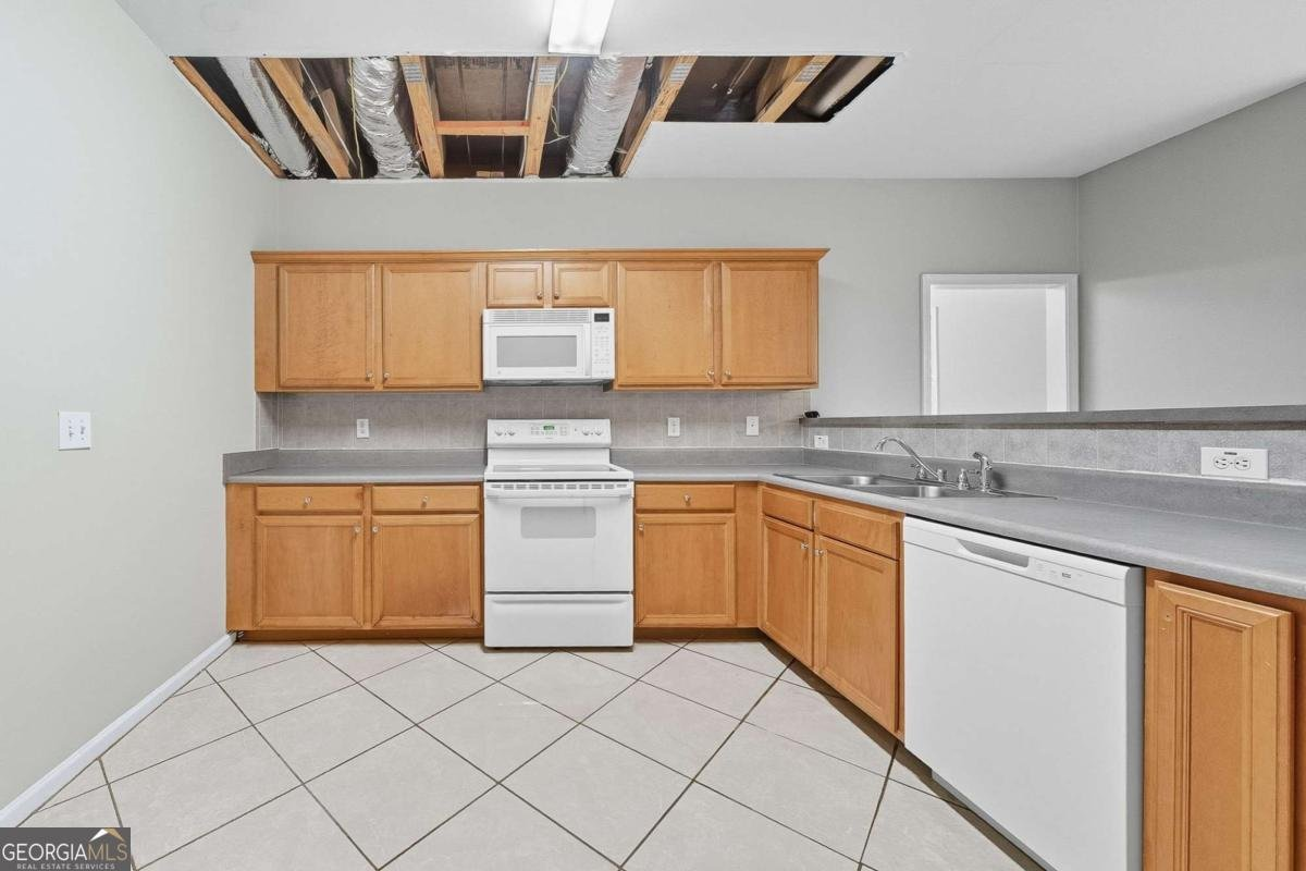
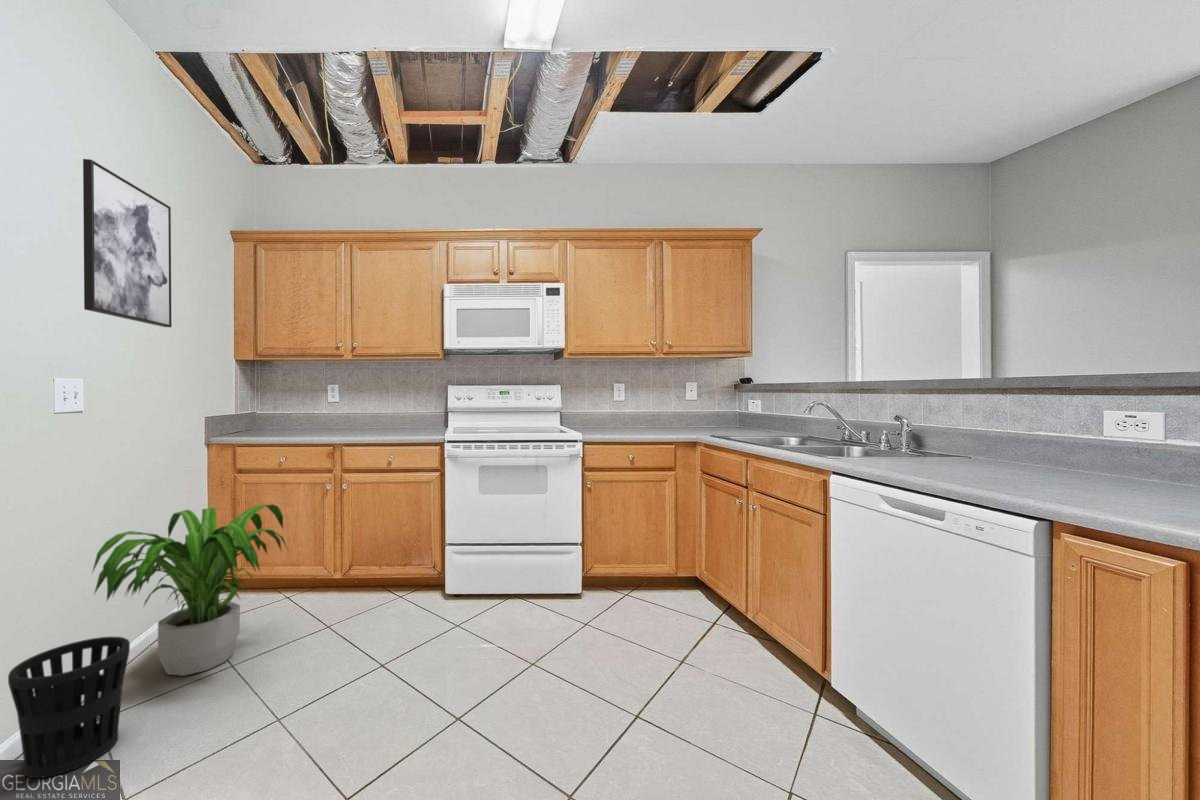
+ potted plant (205, 585)
+ wastebasket (73, 704)
+ wall art (132, 252)
